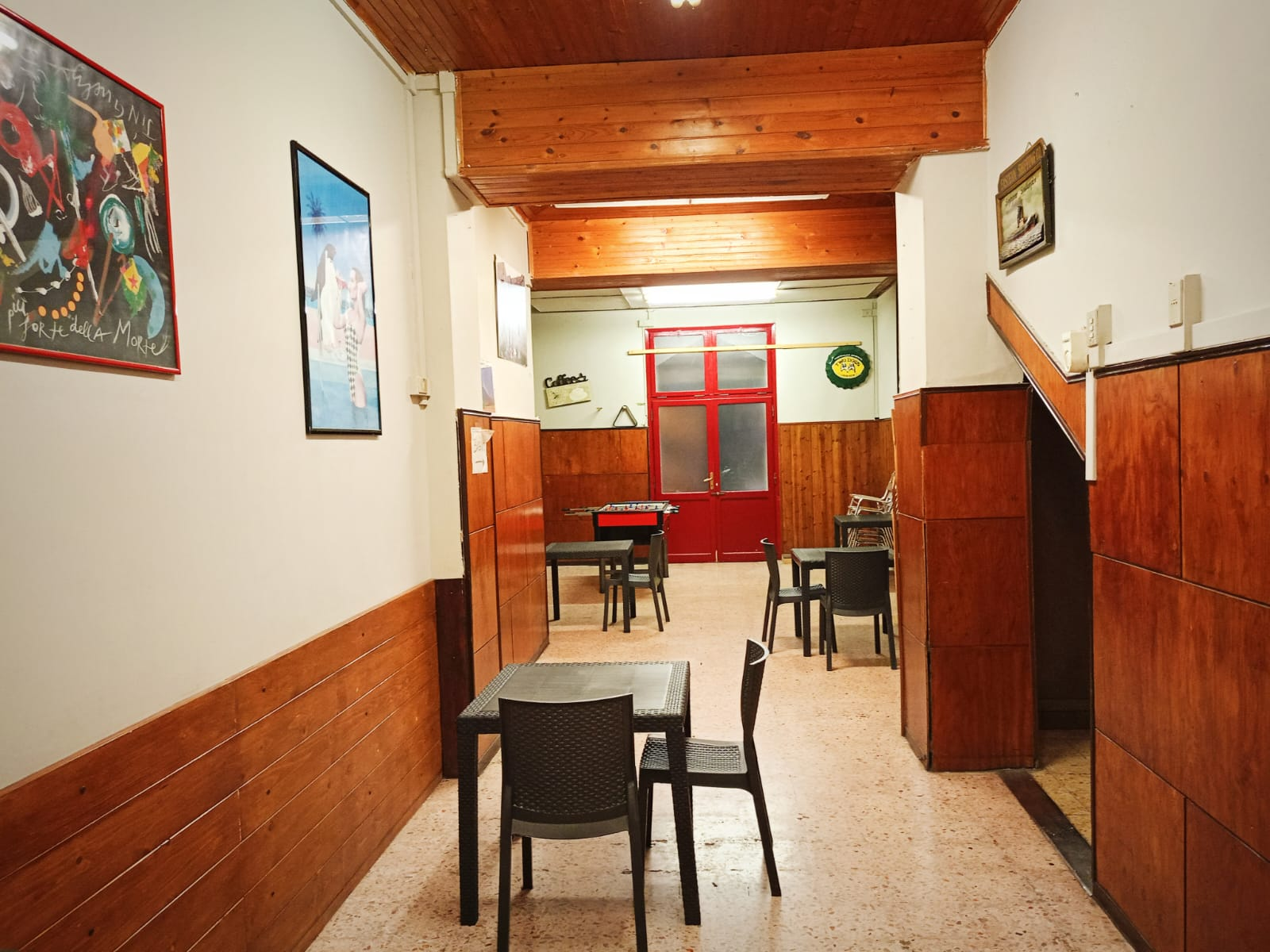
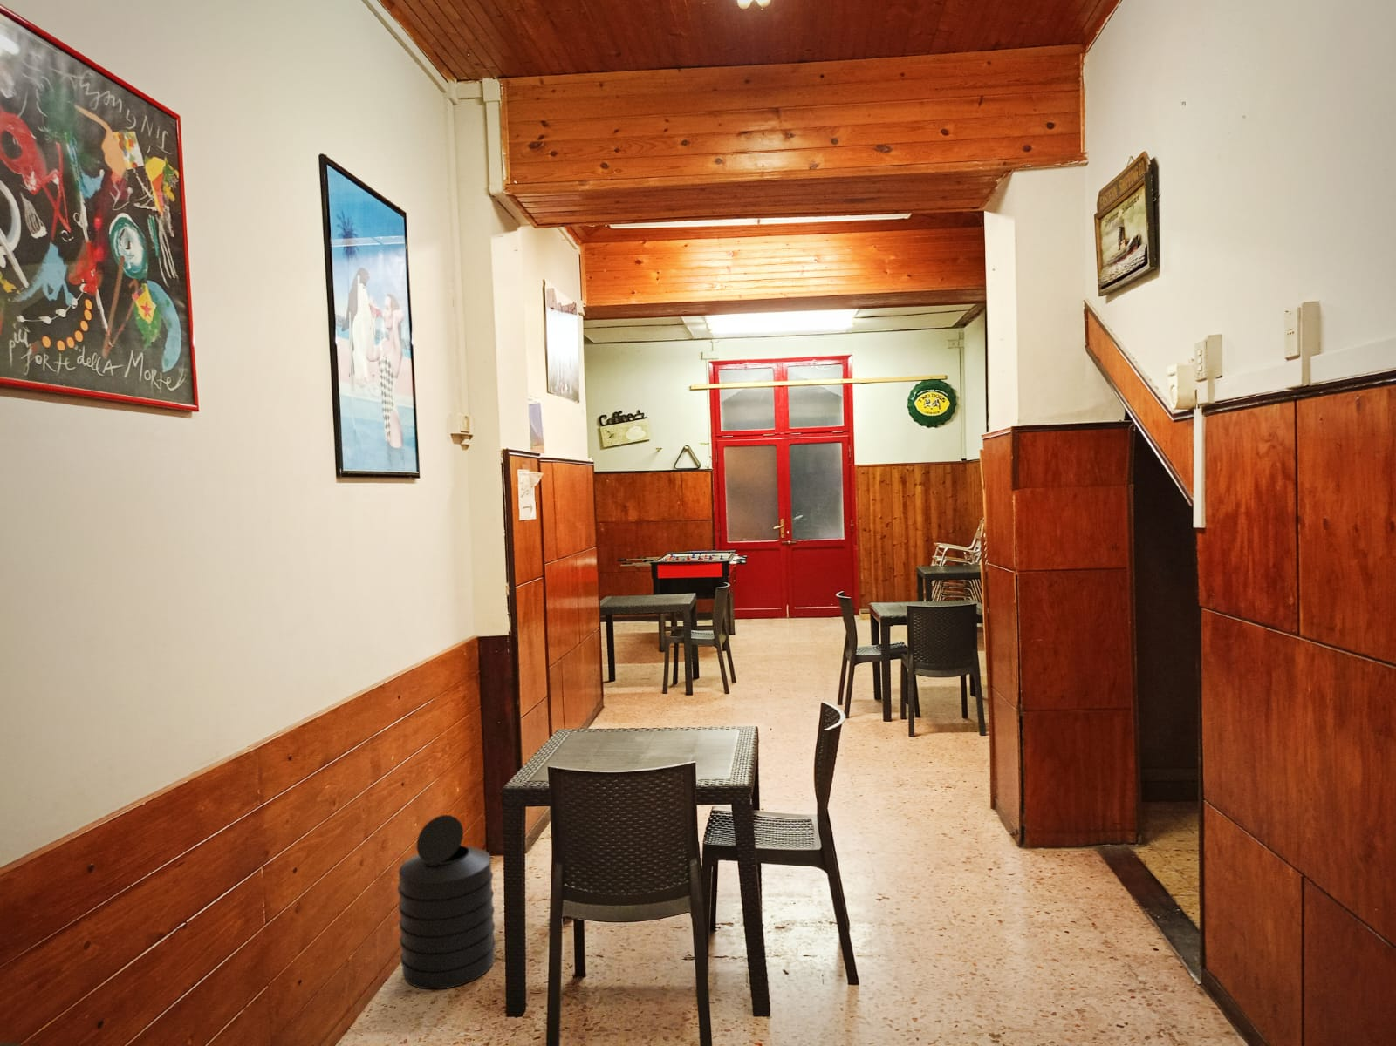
+ trash can (446, 891)
